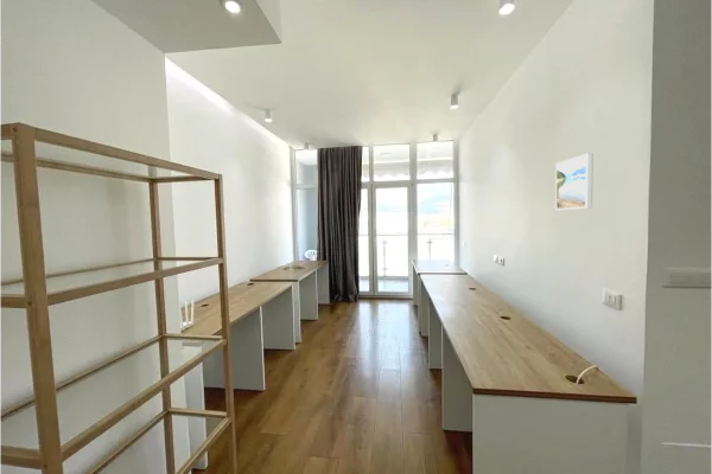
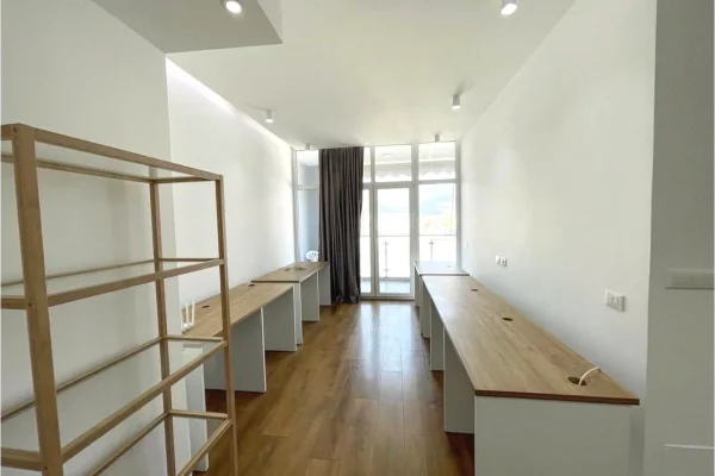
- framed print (572, 184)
